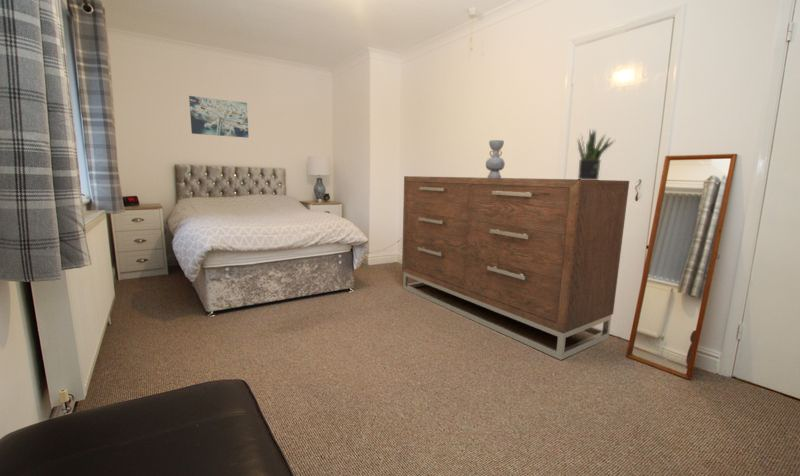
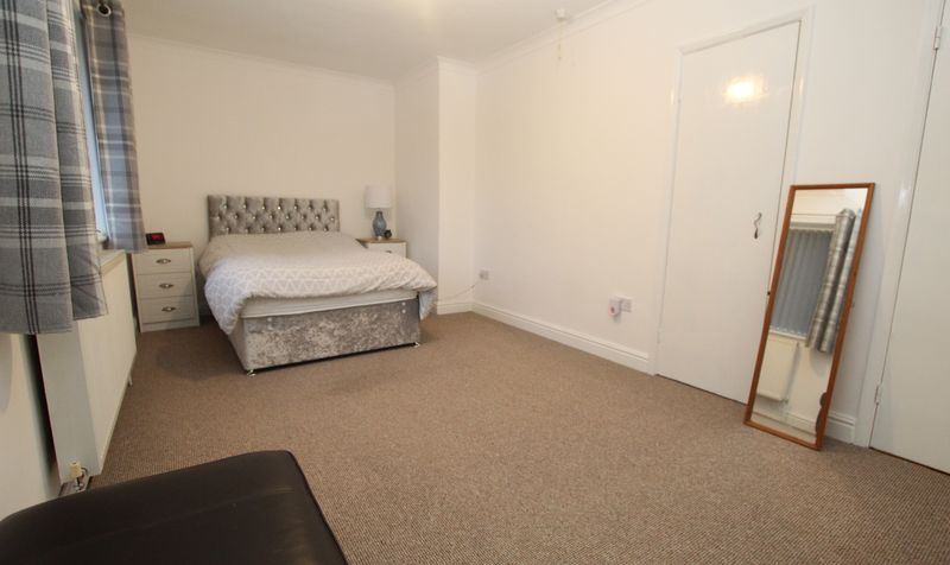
- decorative vase (495, 159)
- potted plant (593, 154)
- wall art (220, 117)
- dresser (491, 245)
